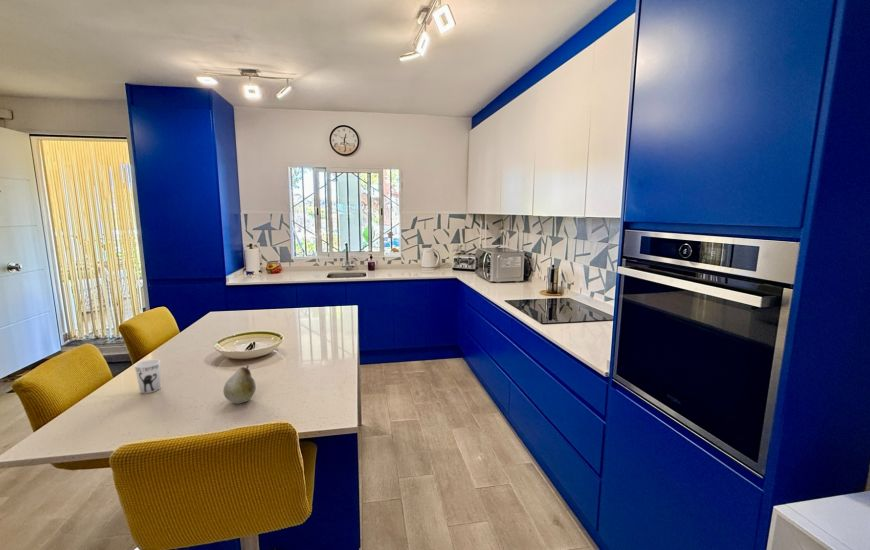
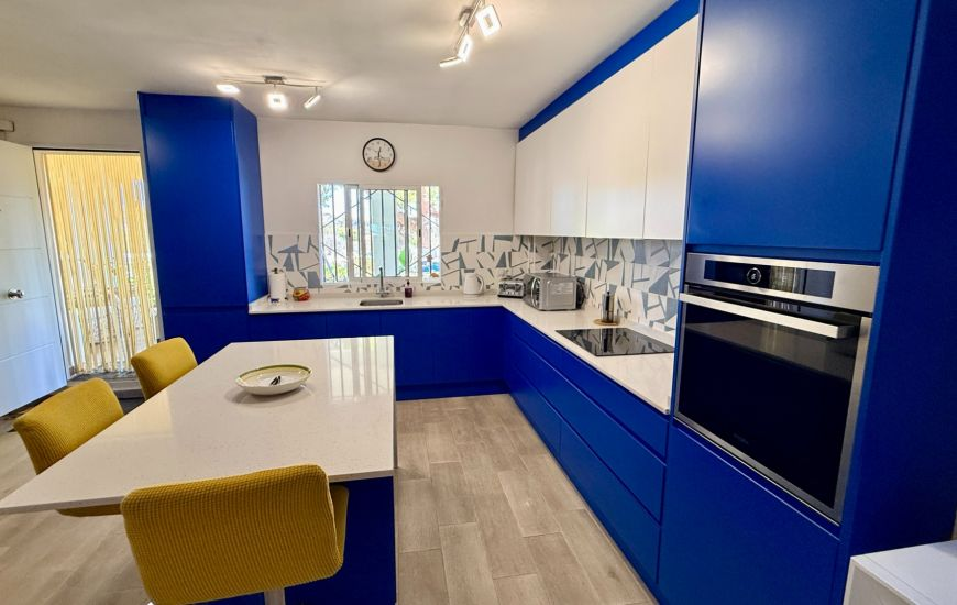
- fruit (239, 384)
- cup (149, 376)
